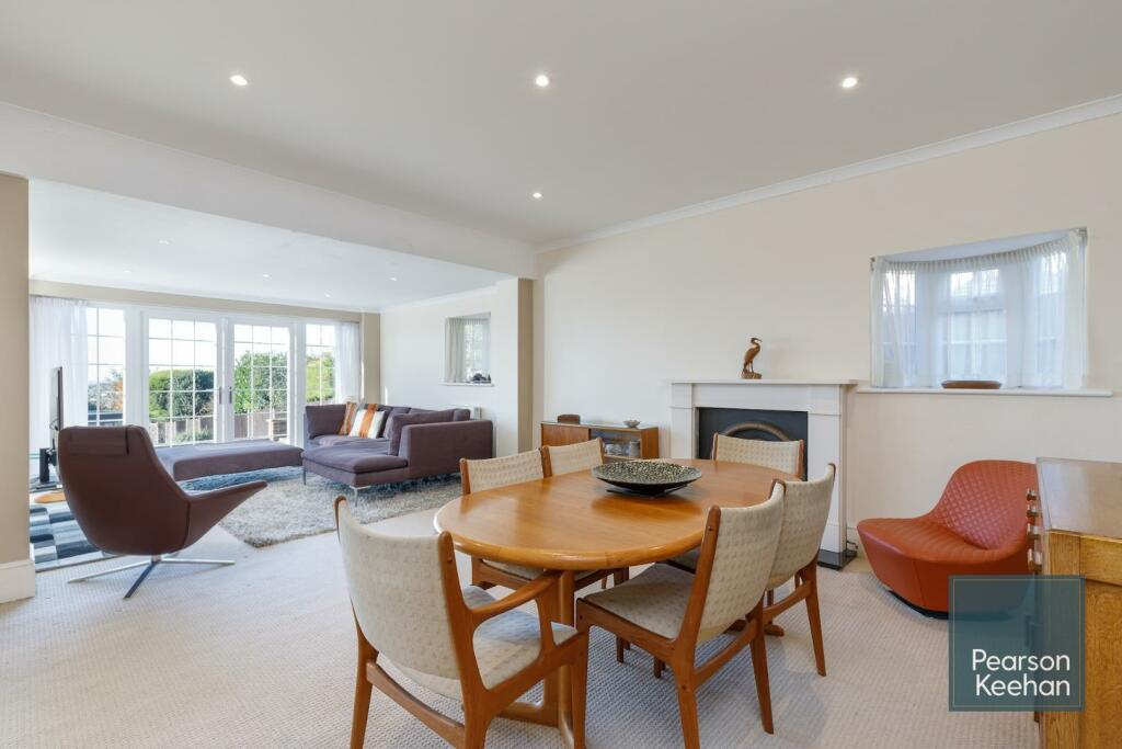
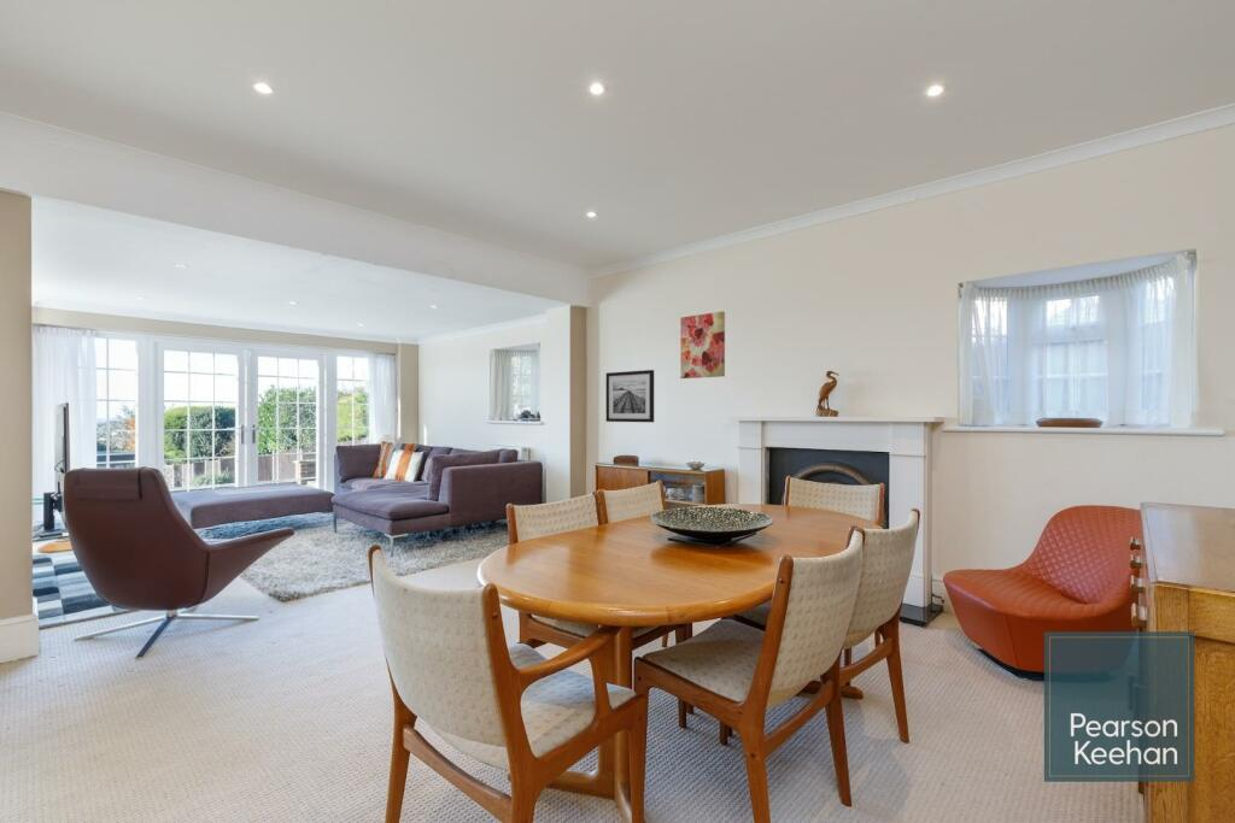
+ wall art (628, 396)
+ wall art (702, 346)
